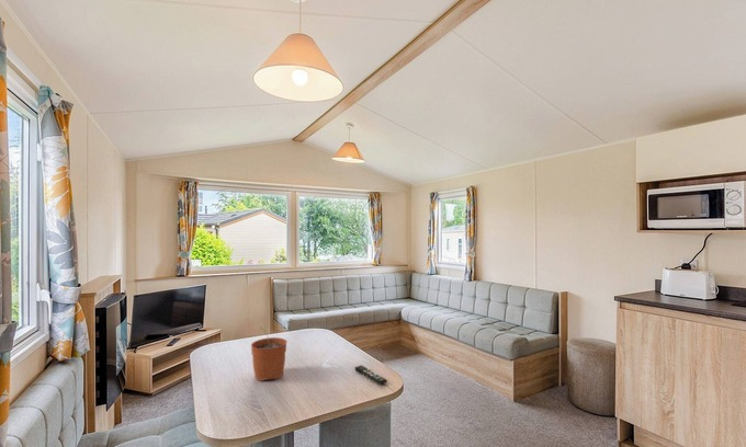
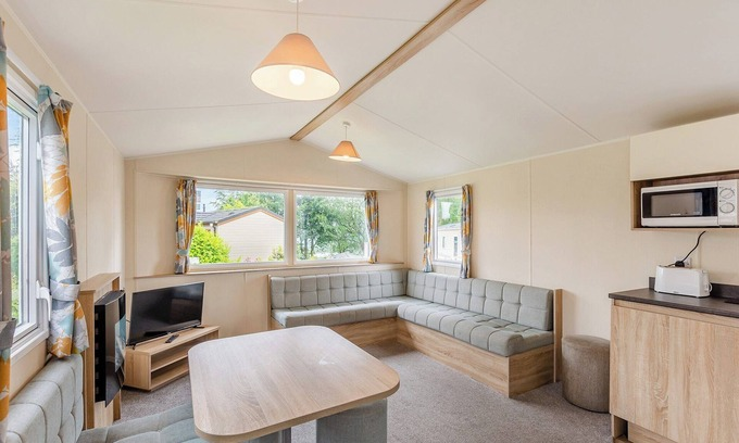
- plant pot (269, 351)
- remote control (370, 374)
